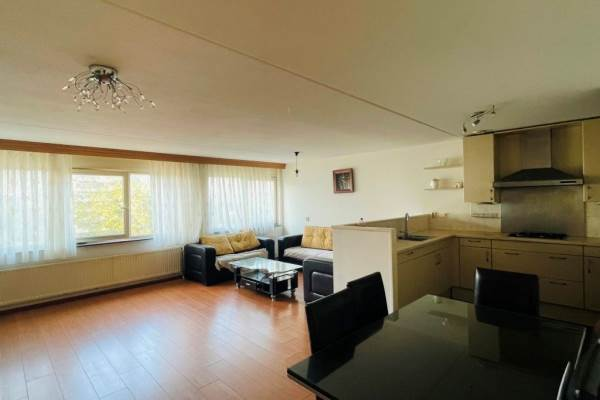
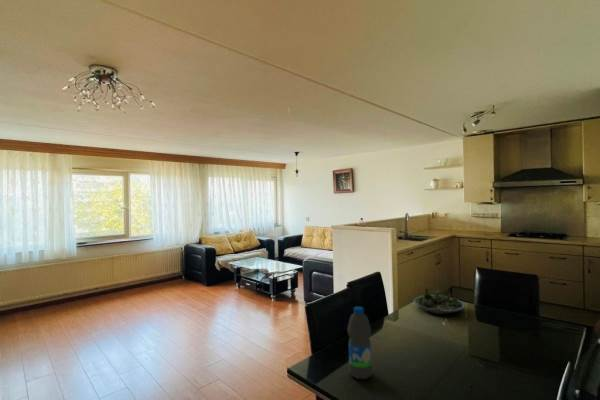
+ succulent planter (438, 298)
+ water bottle (359, 340)
